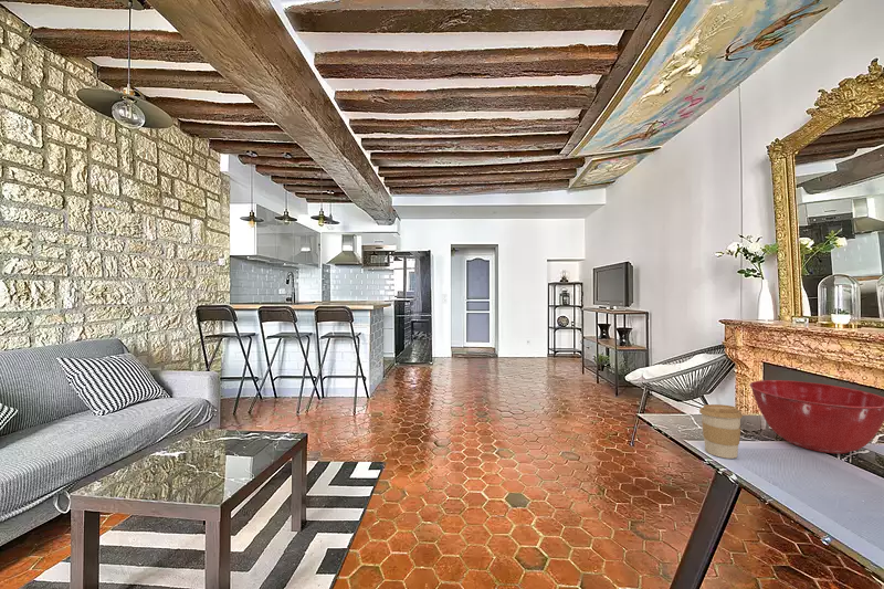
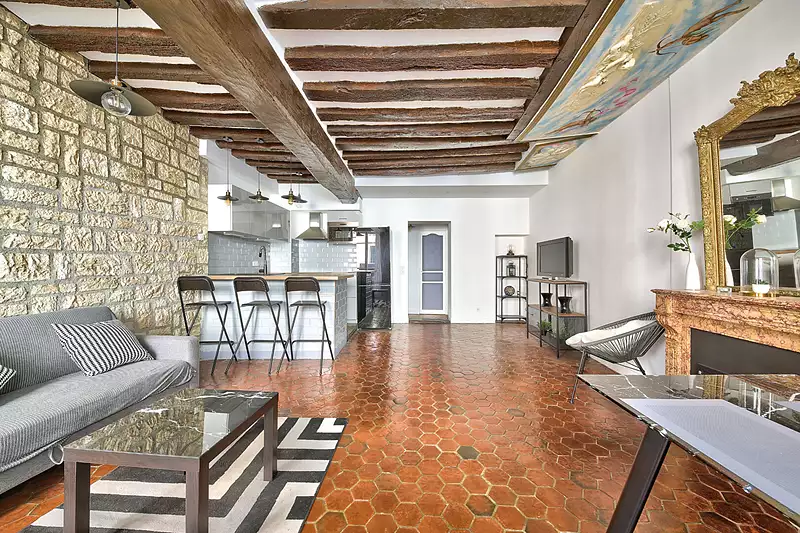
- mixing bowl (814, 417)
- coffee cup (720, 429)
